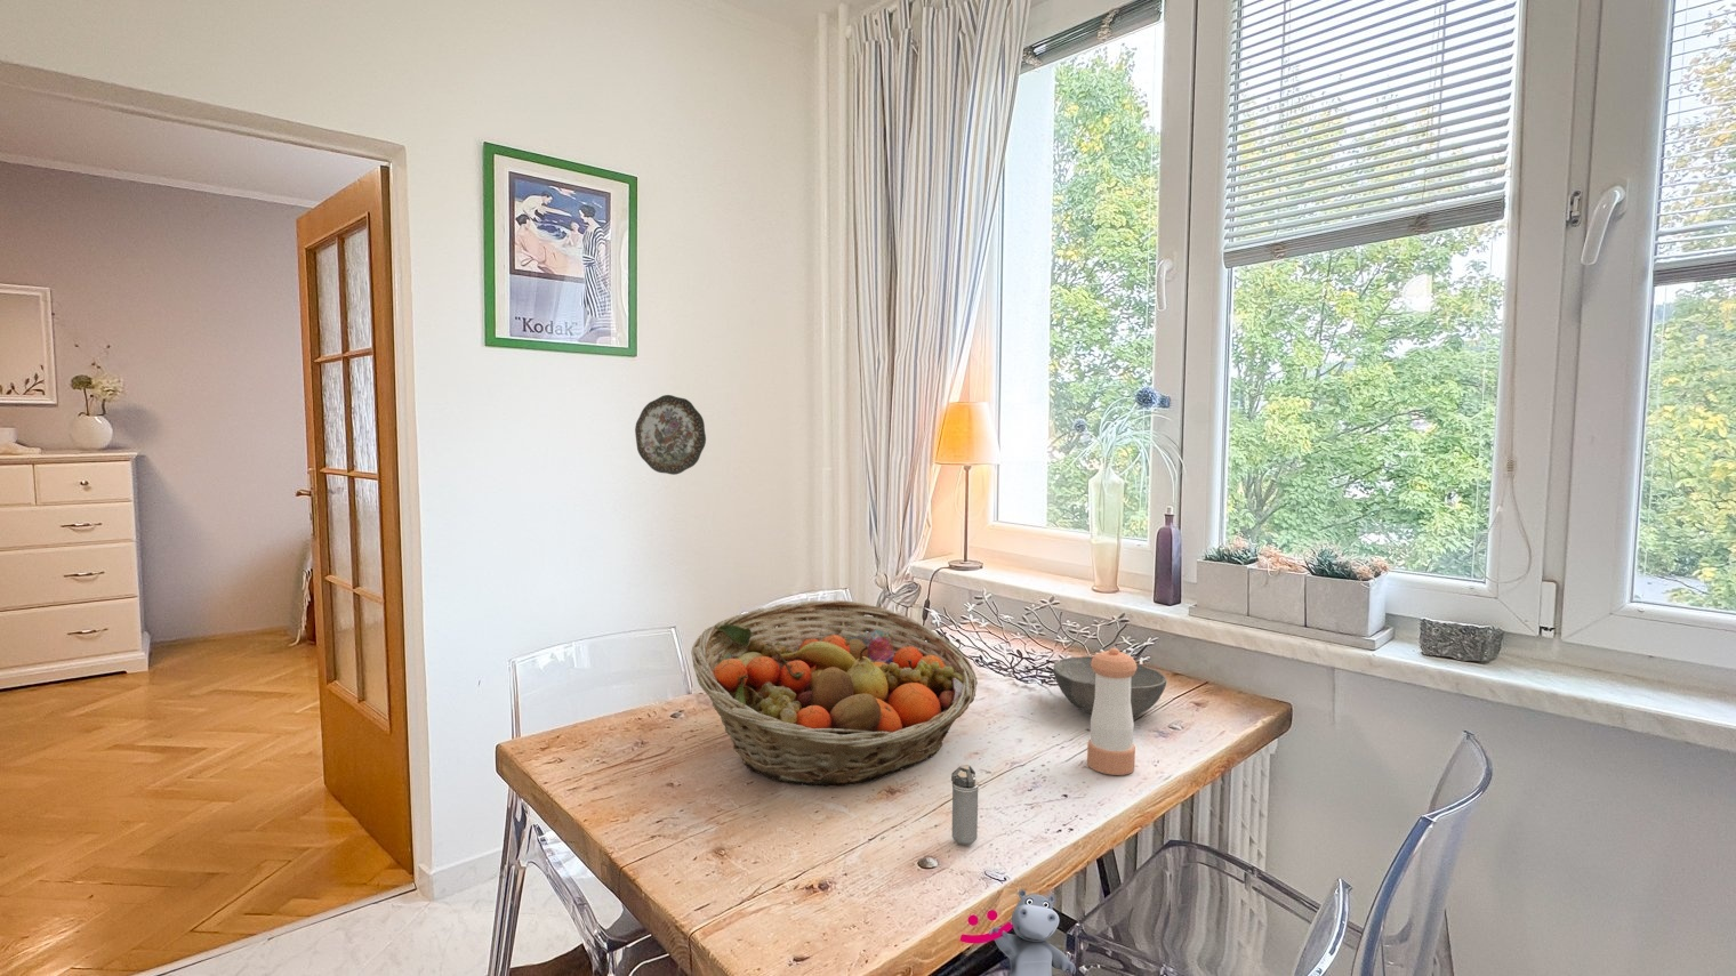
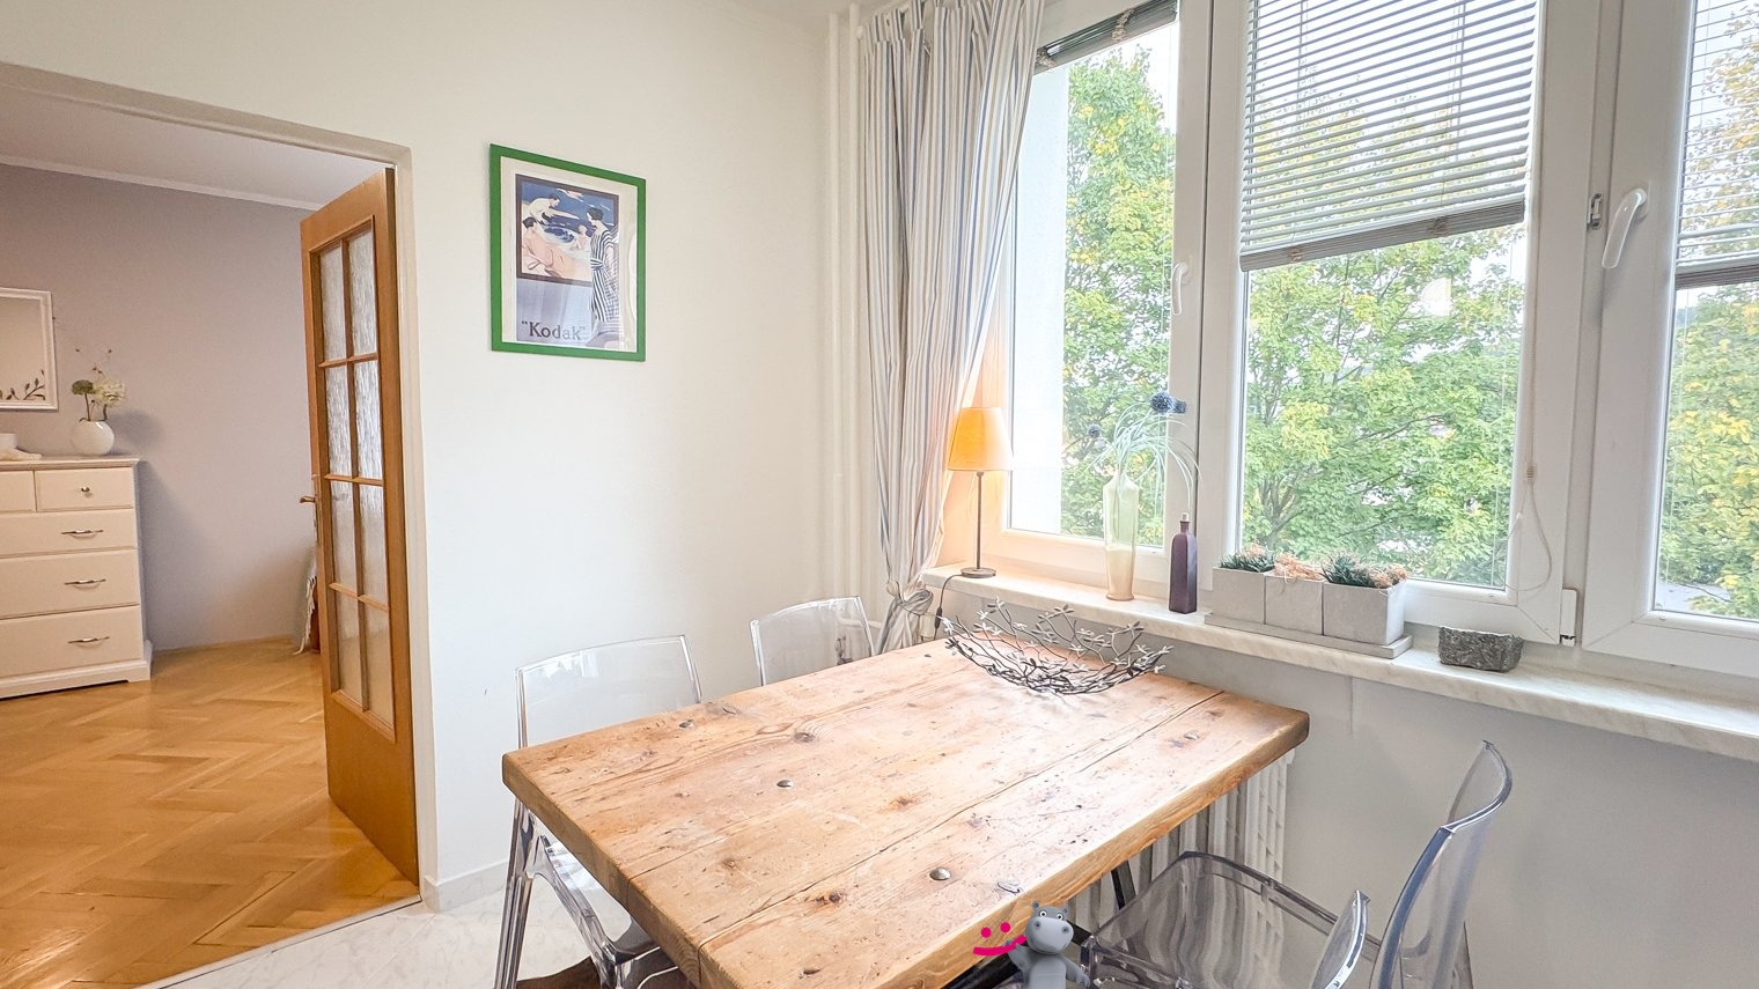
- shaker (965, 803)
- bowl (1095, 689)
- fruit basket (837, 683)
- decorative plate (669, 435)
- pepper shaker (1112, 707)
